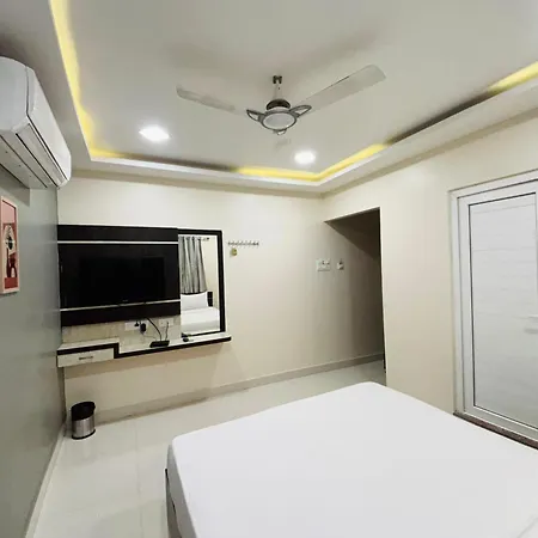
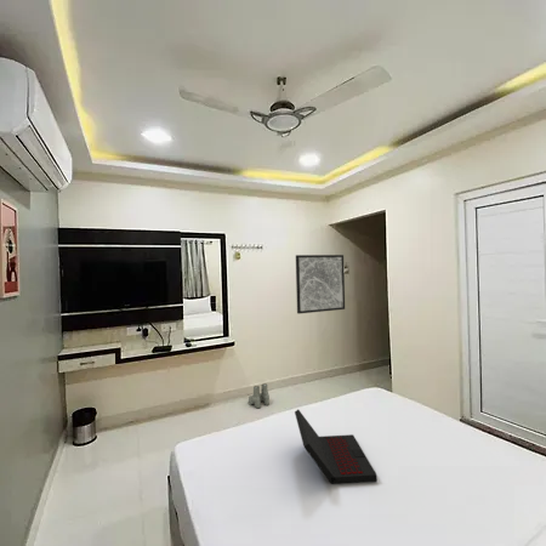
+ boots (258, 393)
+ laptop (331, 440)
+ wall art (320, 283)
